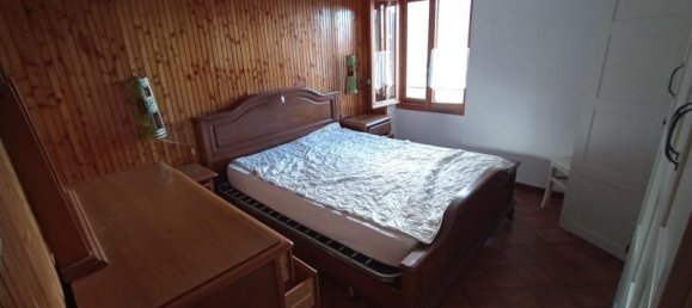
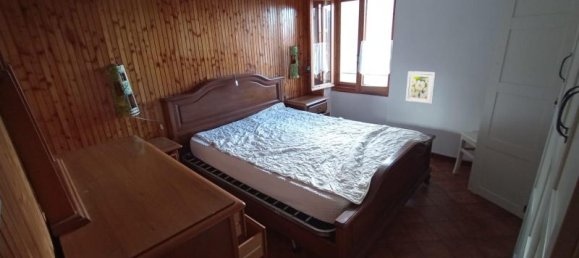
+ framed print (419, 87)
